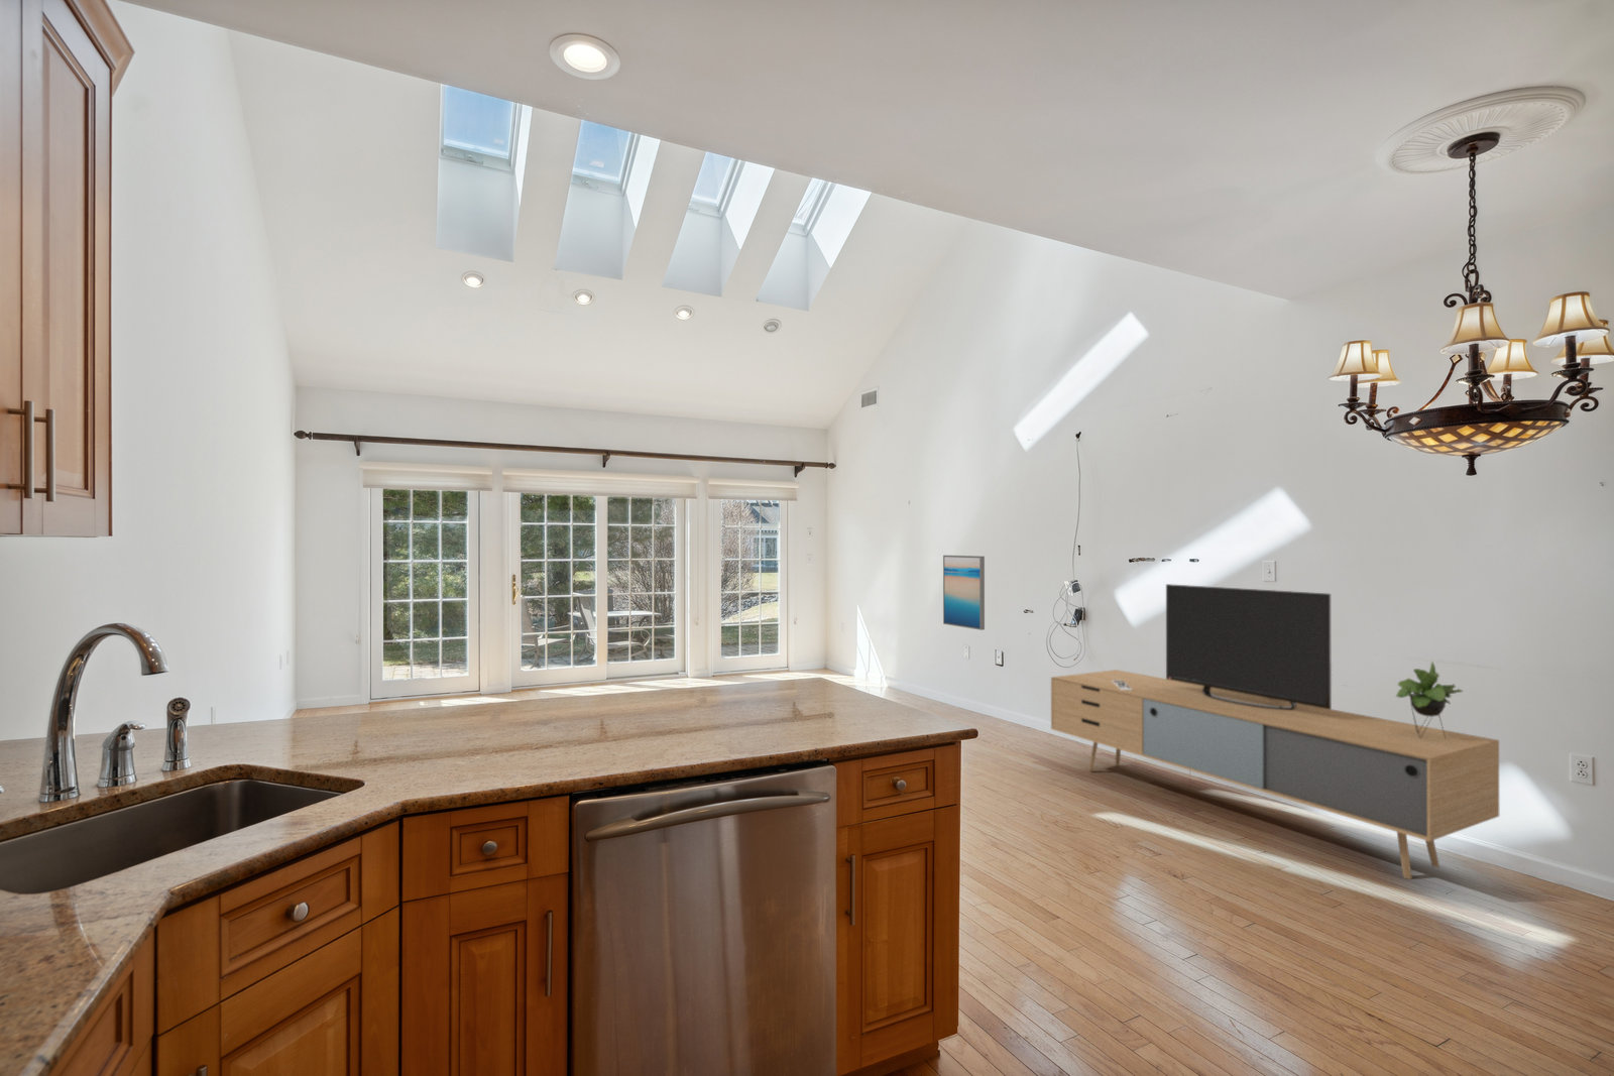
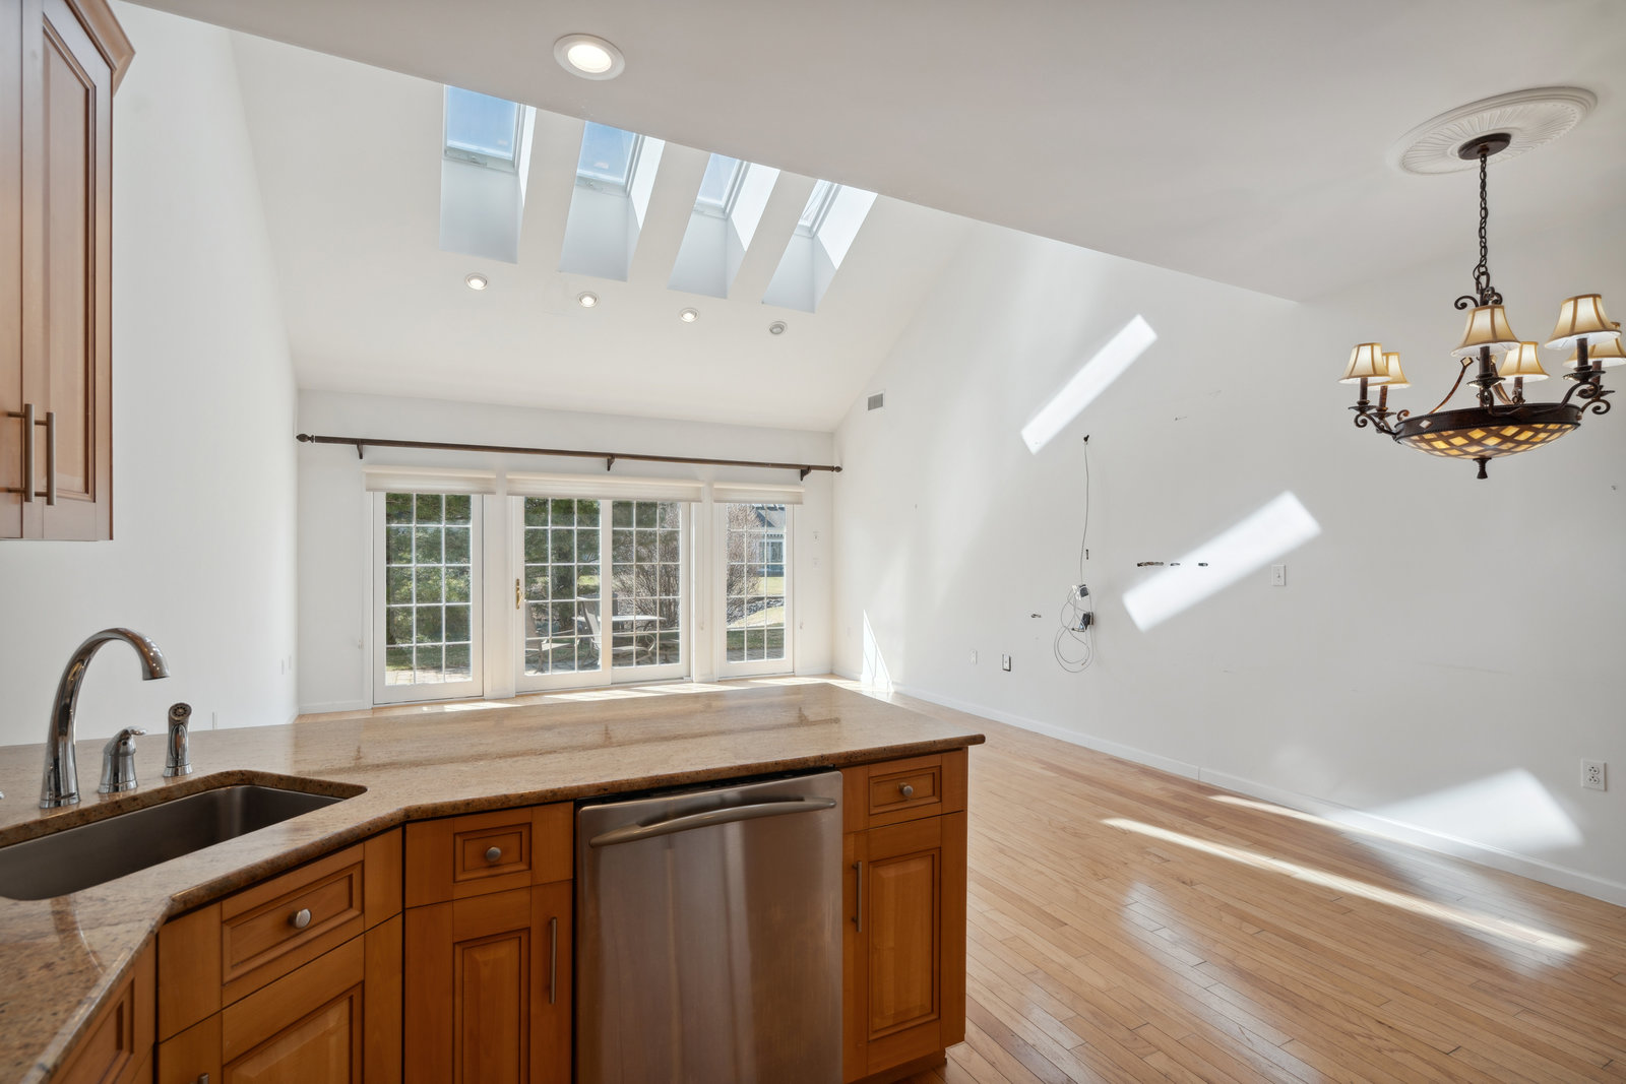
- wall art (962, 591)
- media console (1235, 699)
